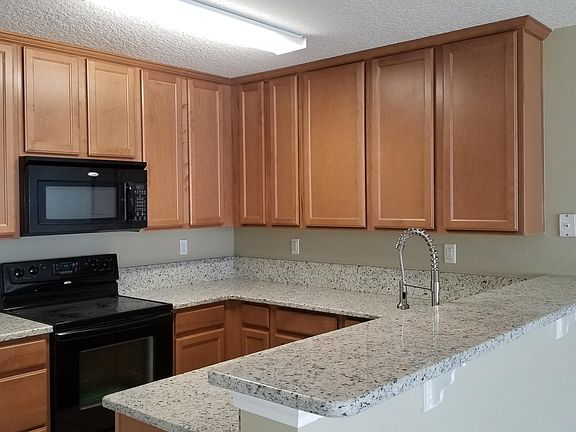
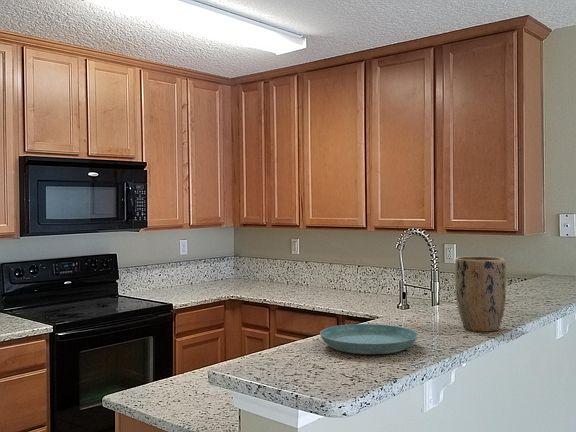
+ saucer (368, 339)
+ plant pot (480, 293)
